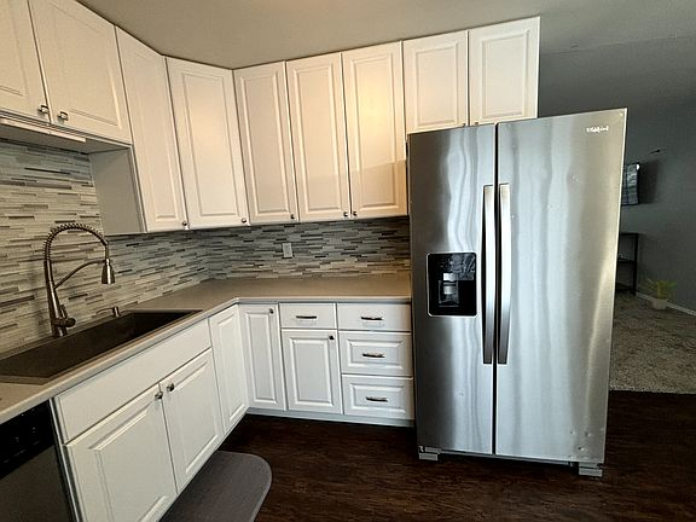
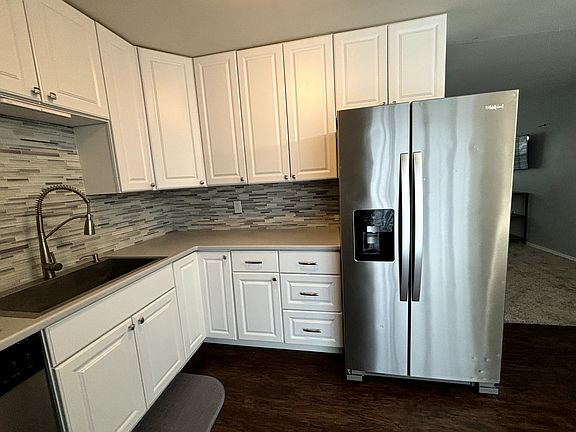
- potted plant (660, 294)
